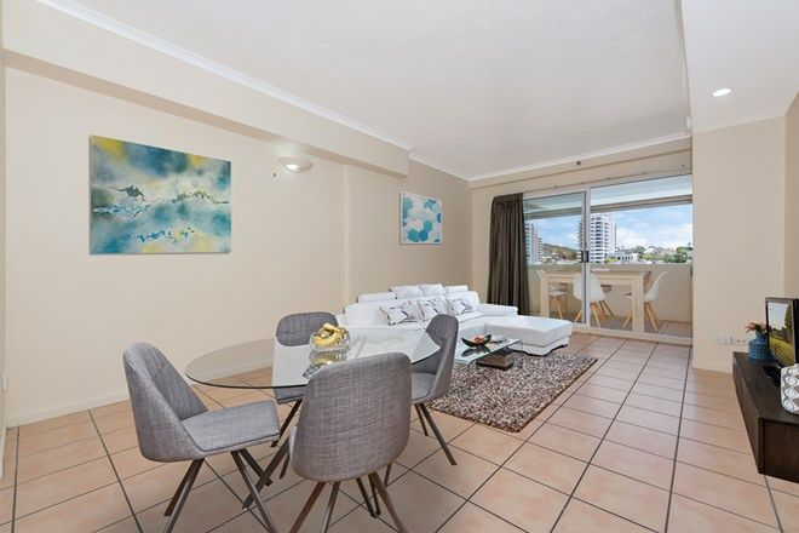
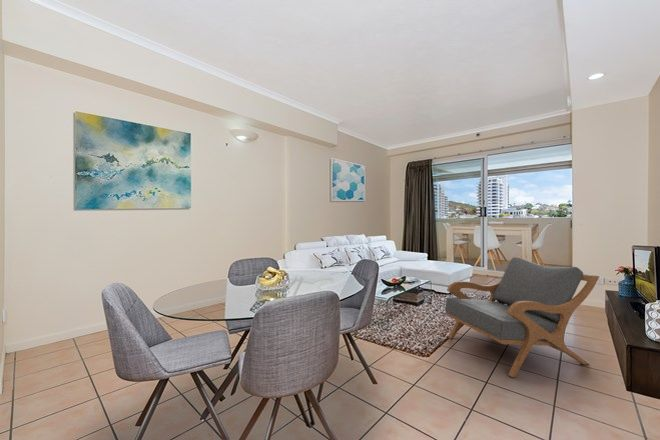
+ armchair (513, 305)
